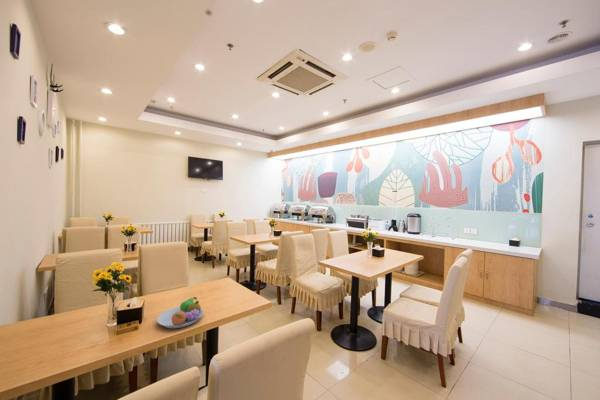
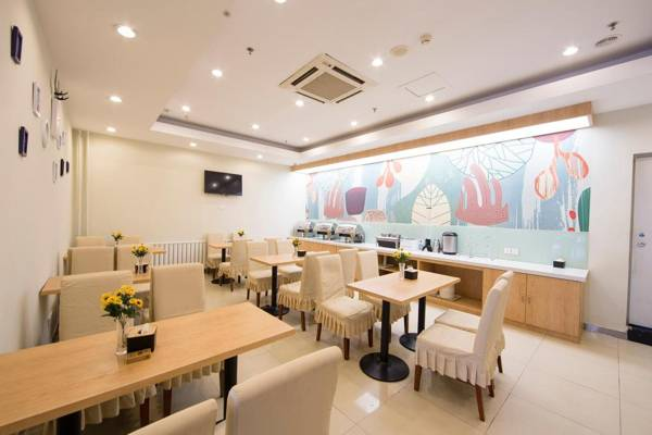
- fruit bowl (182, 310)
